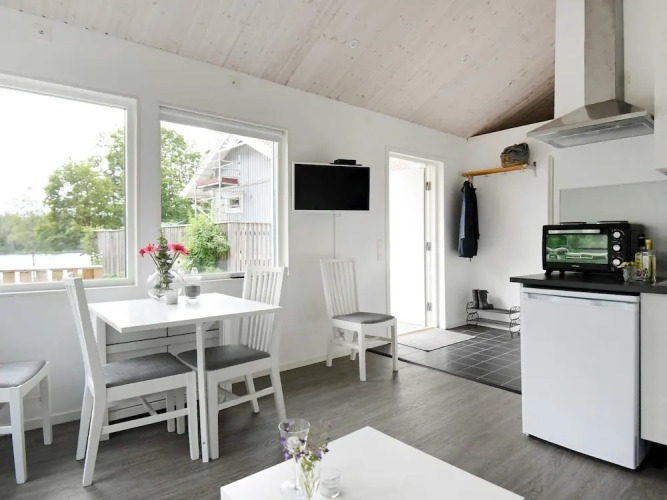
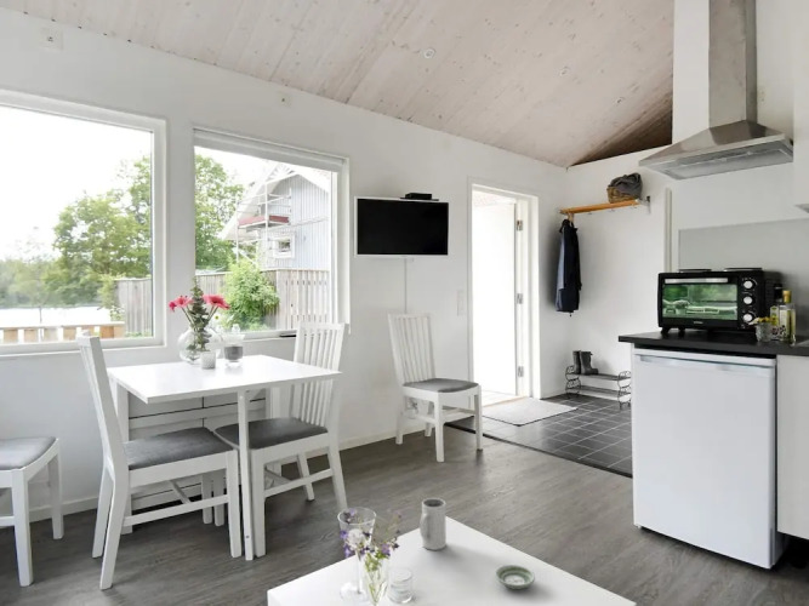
+ mug (431, 525)
+ saucer (514, 578)
